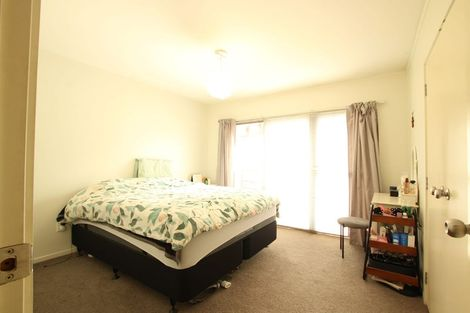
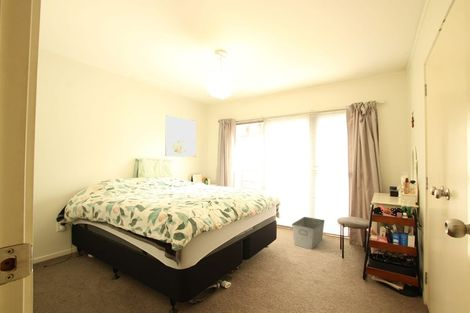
+ storage bin (308, 231)
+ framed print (181, 137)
